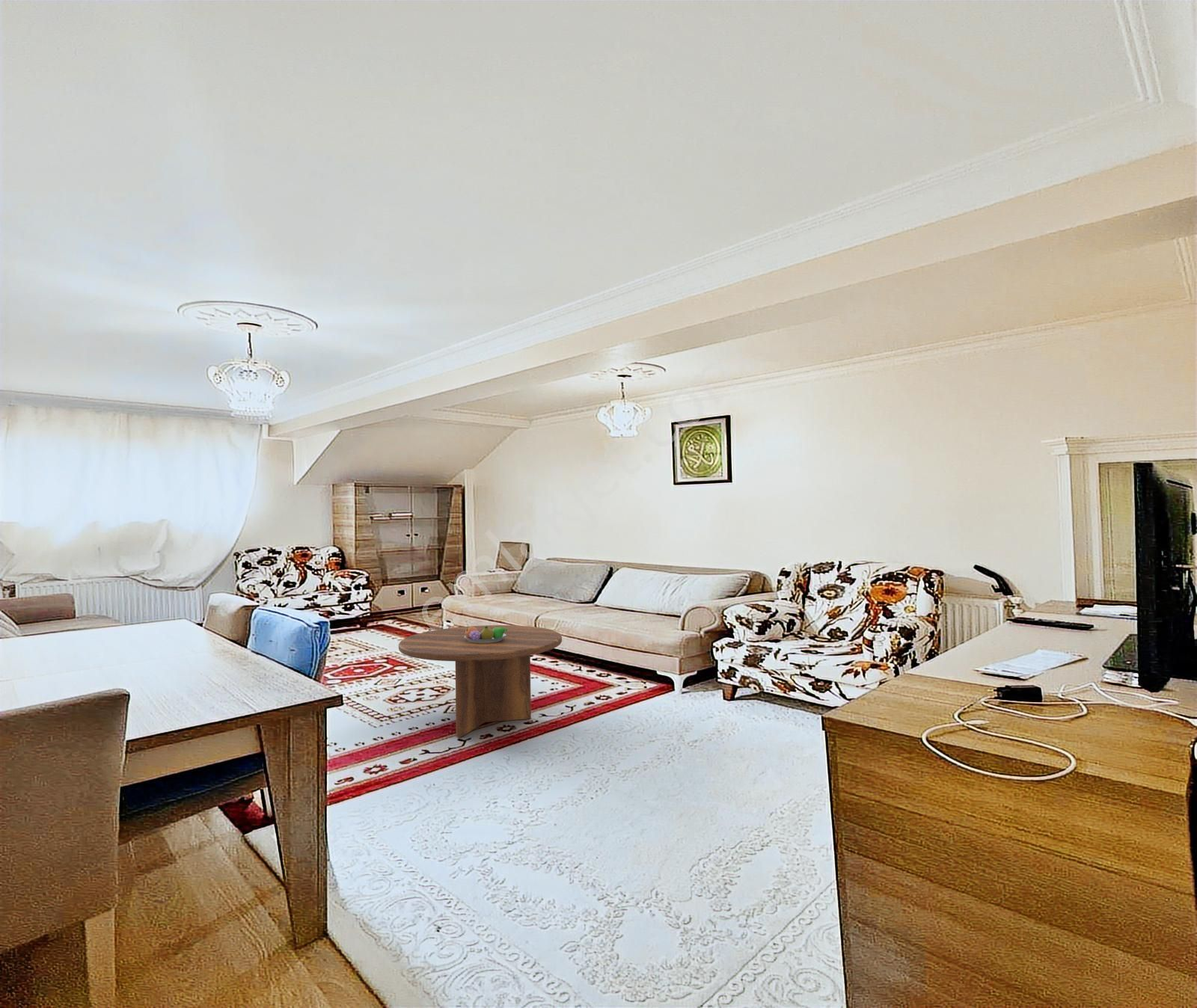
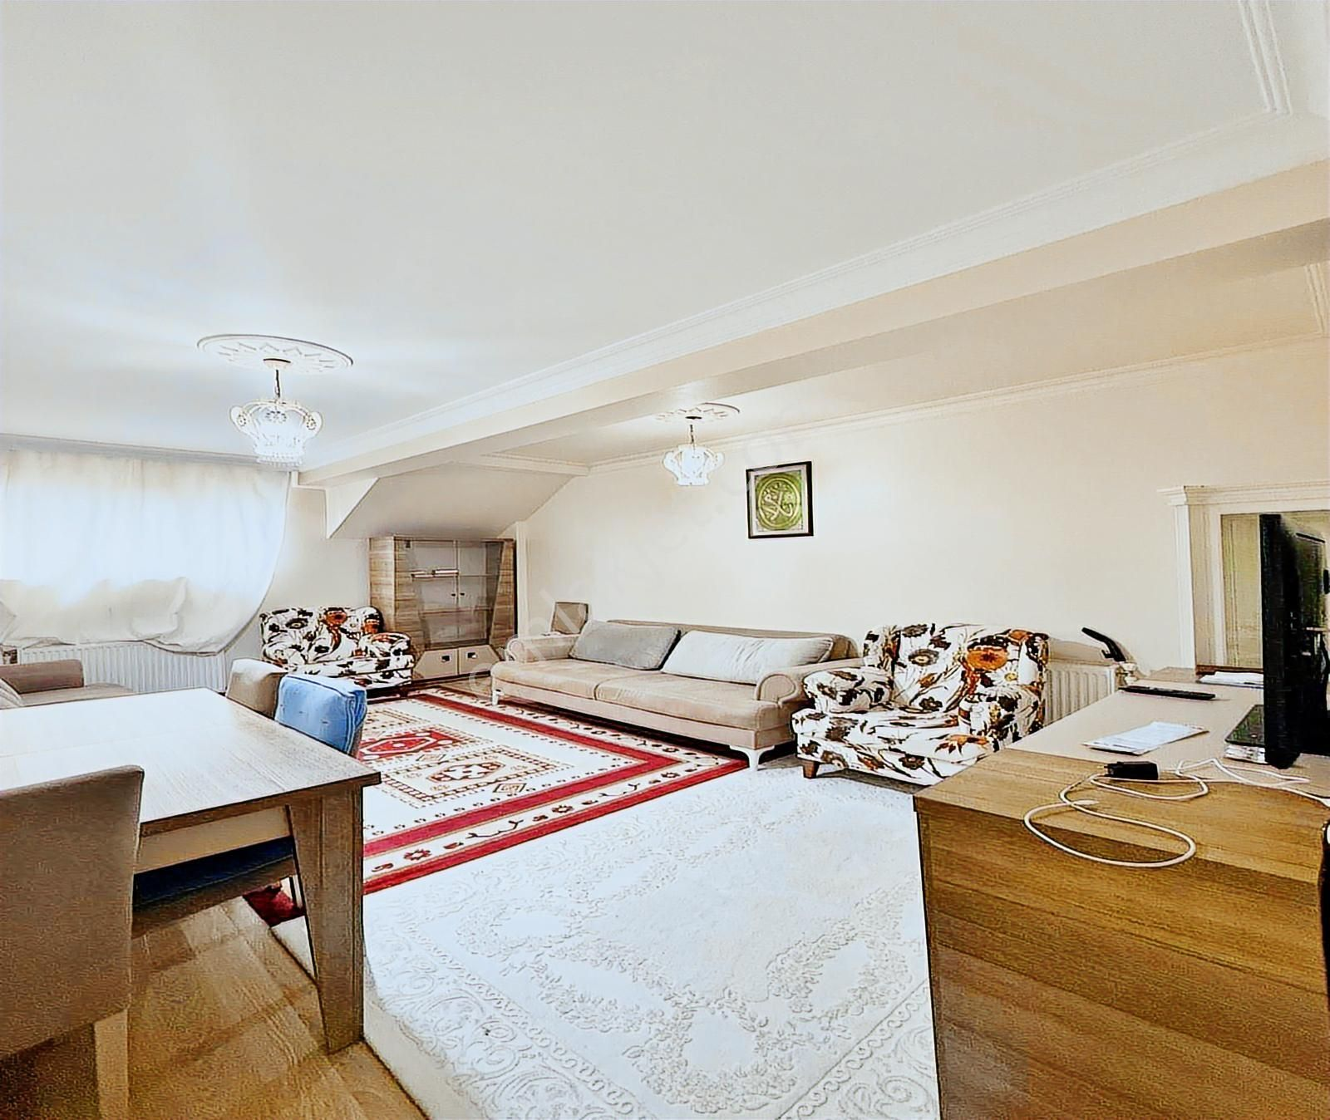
- coffee table (482, 679)
- fruit bowl (486, 631)
